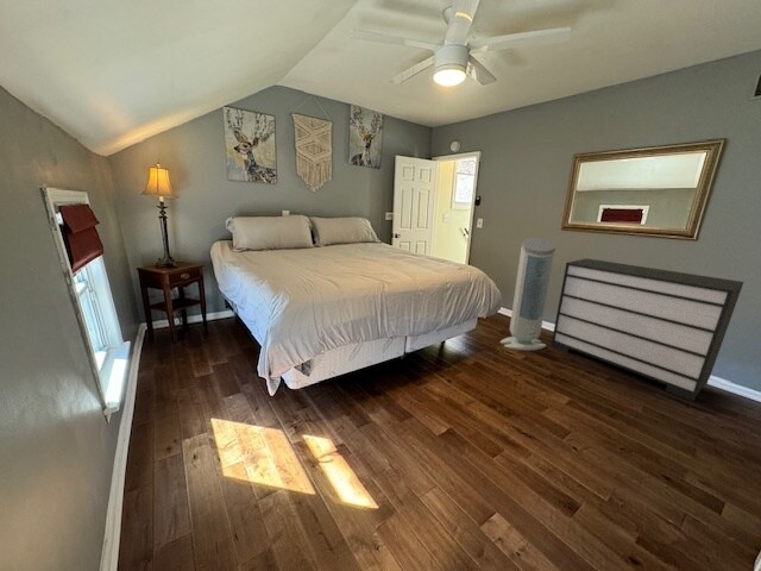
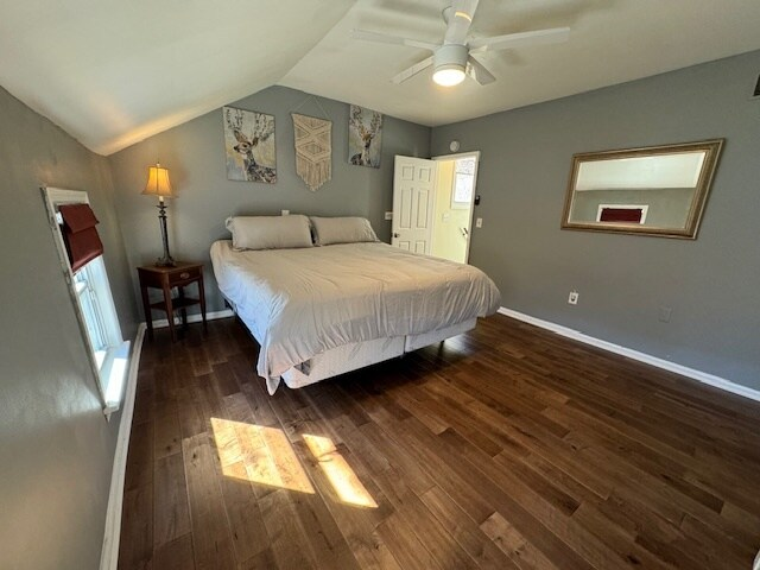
- dresser (631, 319)
- air purifier (530, 294)
